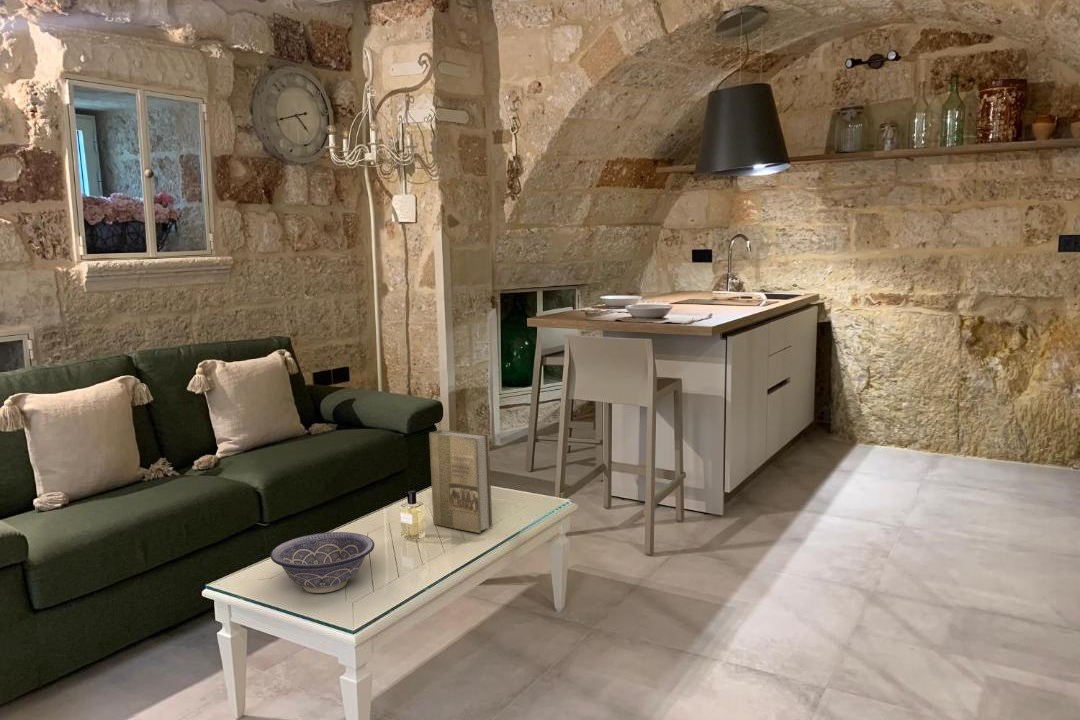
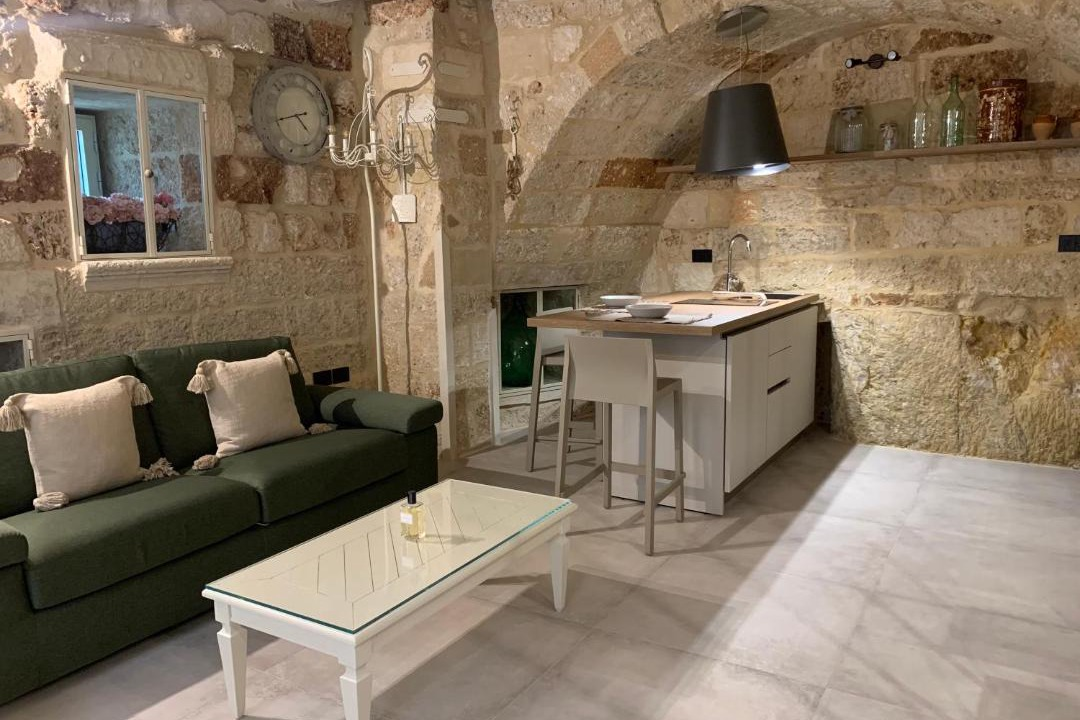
- decorative bowl (324, 566)
- book (460, 480)
